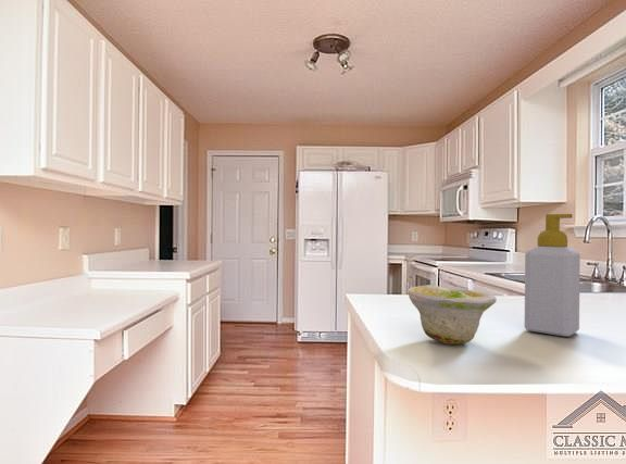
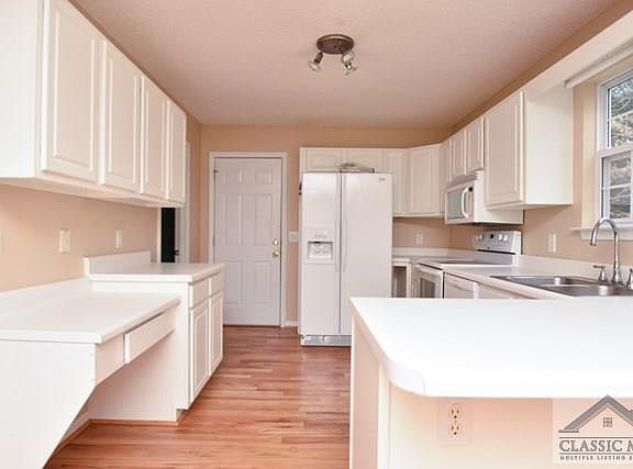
- bowl (450, 314)
- soap bottle (552, 273)
